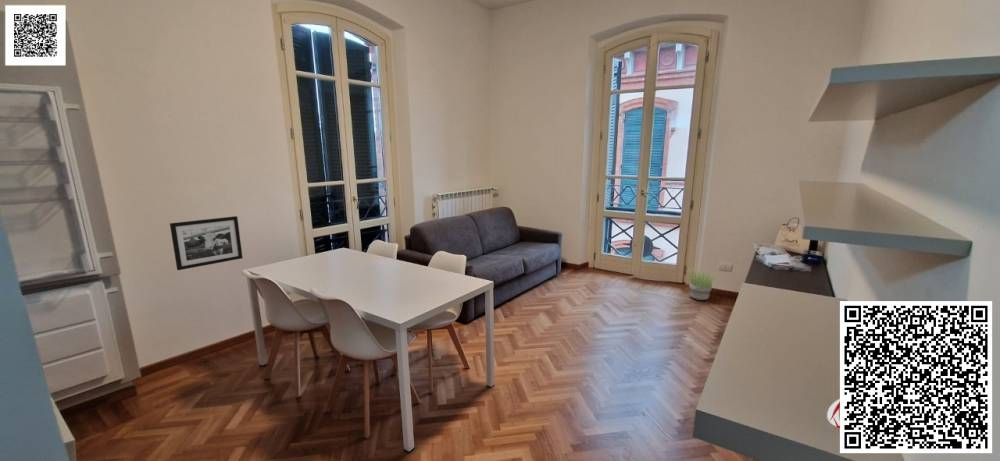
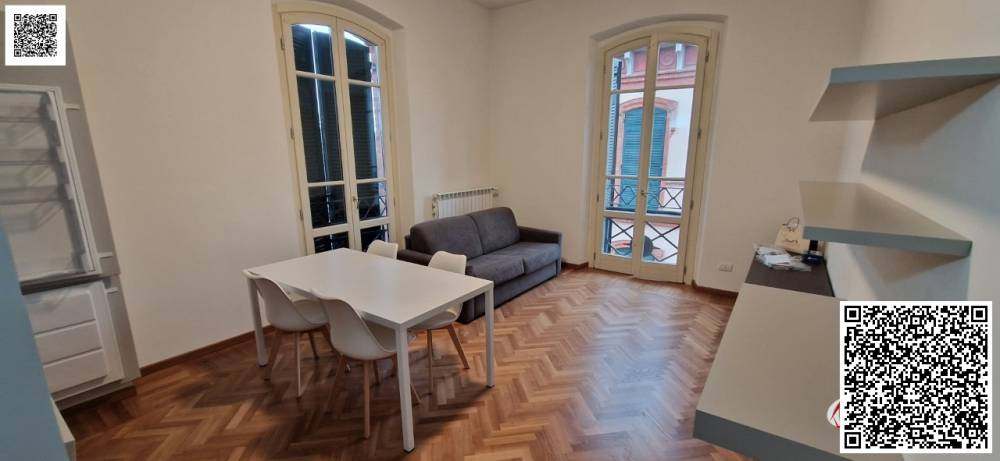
- picture frame (208, 241)
- potted plant (700, 284)
